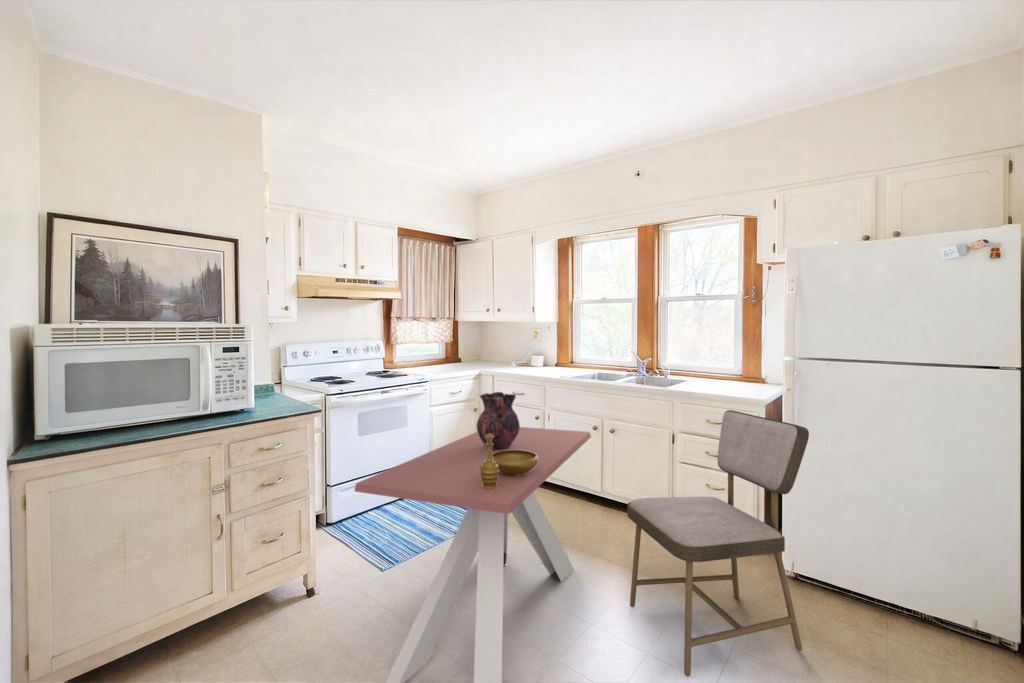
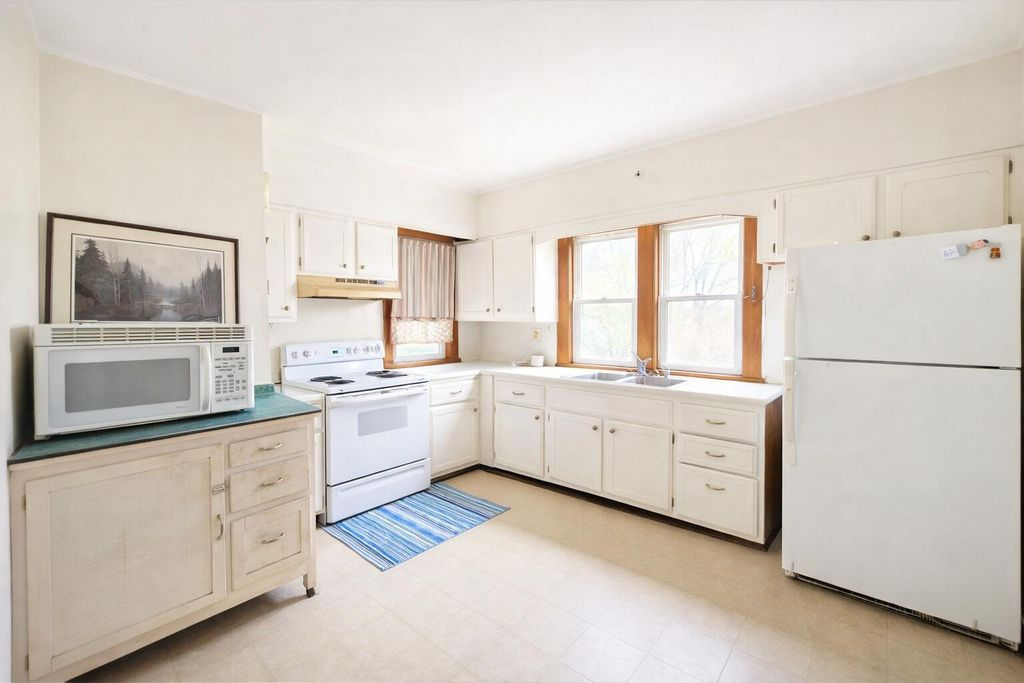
- vase (498, 420)
- dining chair (711, 525)
- dining table (498, 533)
- decorative bowl (506, 451)
